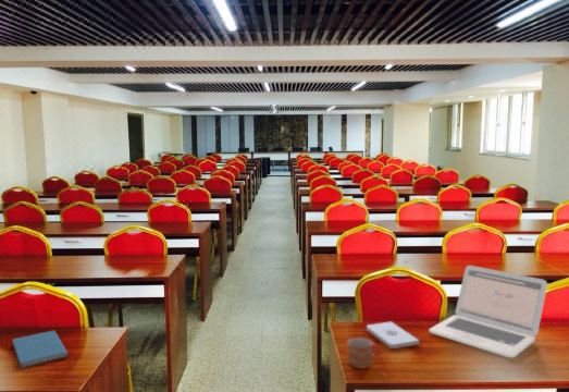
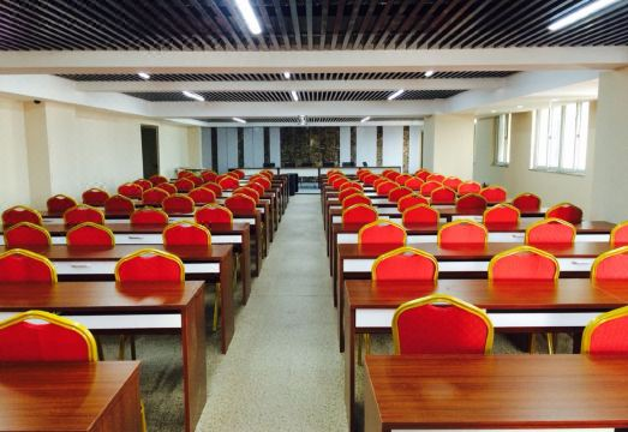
- book (39, 347)
- laptop (486, 306)
- mug (362, 352)
- notepad (391, 334)
